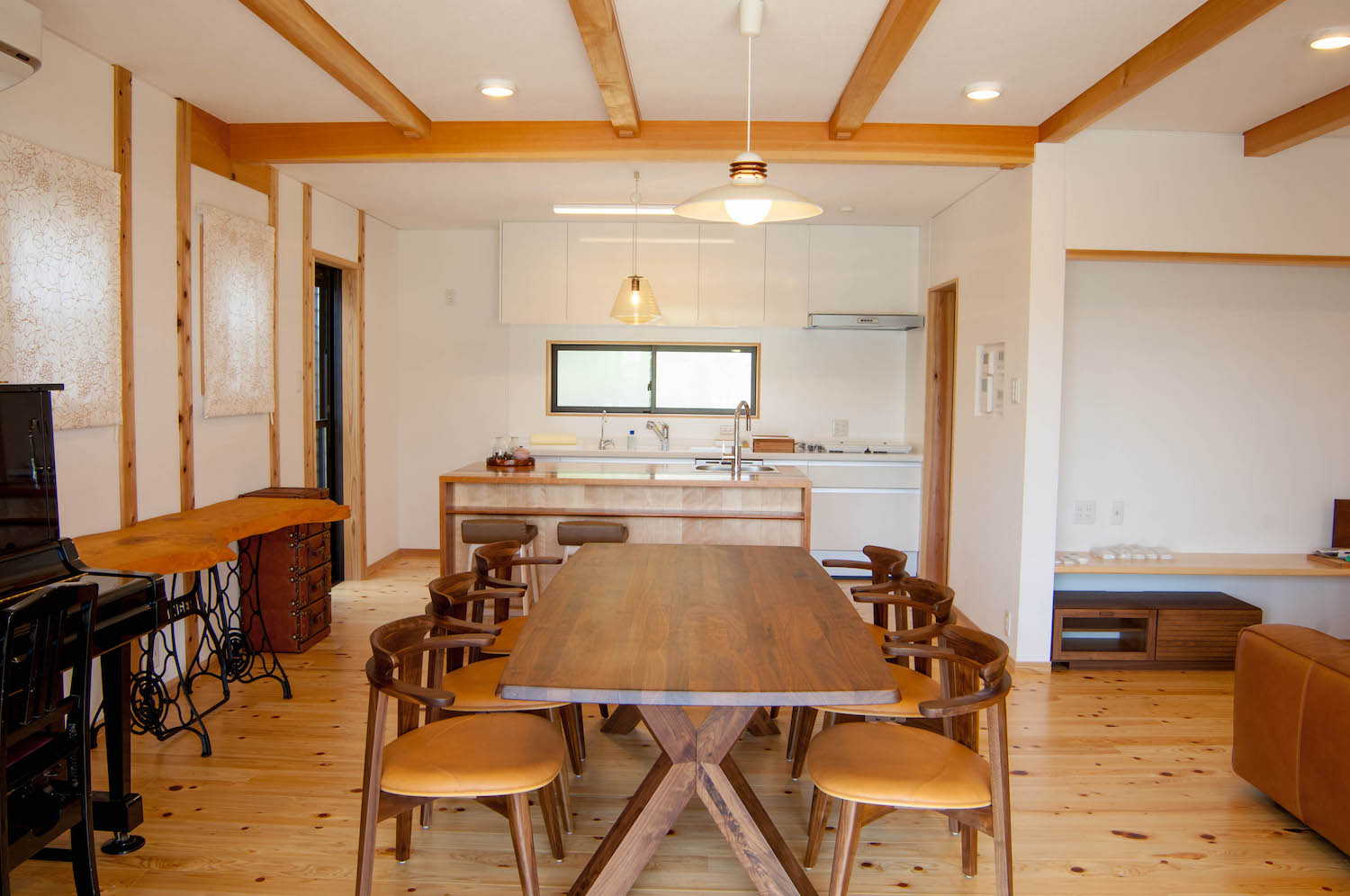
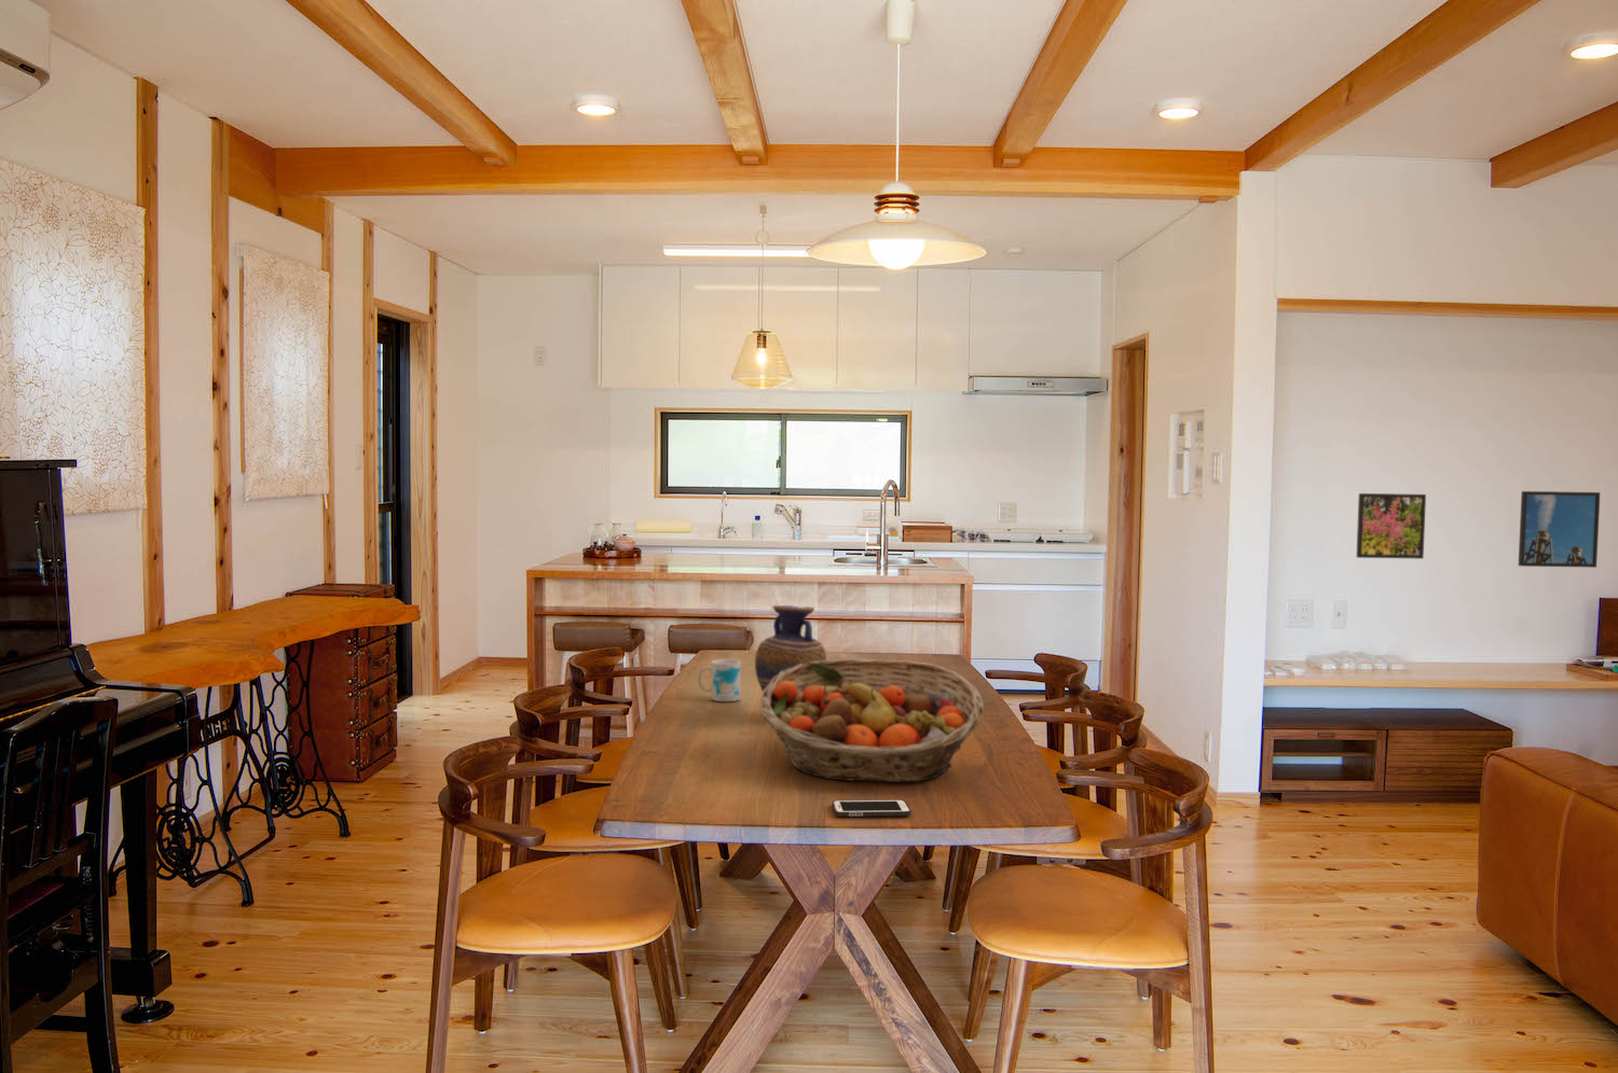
+ mug (718, 680)
+ cell phone (870, 808)
+ vase (791, 661)
+ fruit basket (870, 717)
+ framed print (1390, 526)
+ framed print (1558, 529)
